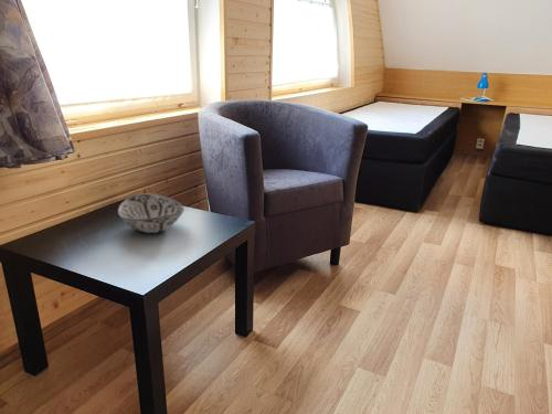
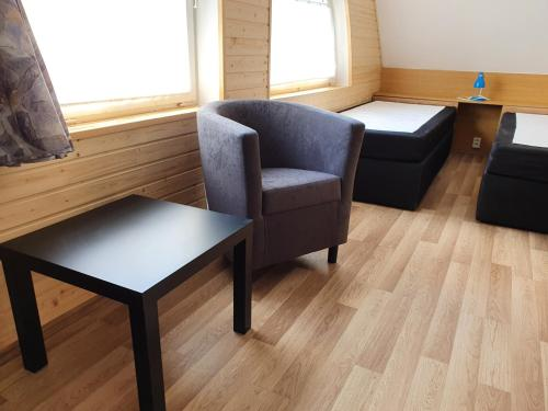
- decorative bowl (151, 216)
